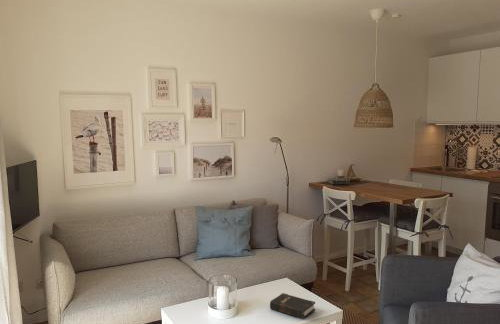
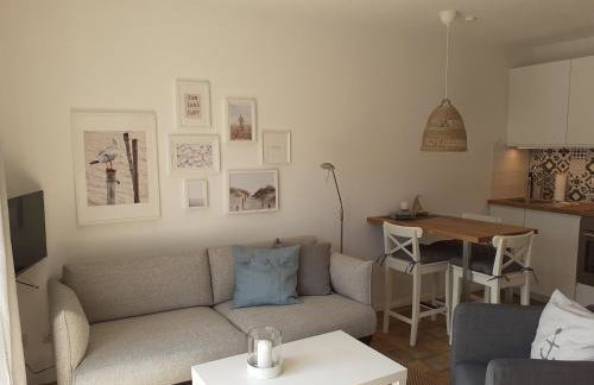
- hardback book (292, 305)
